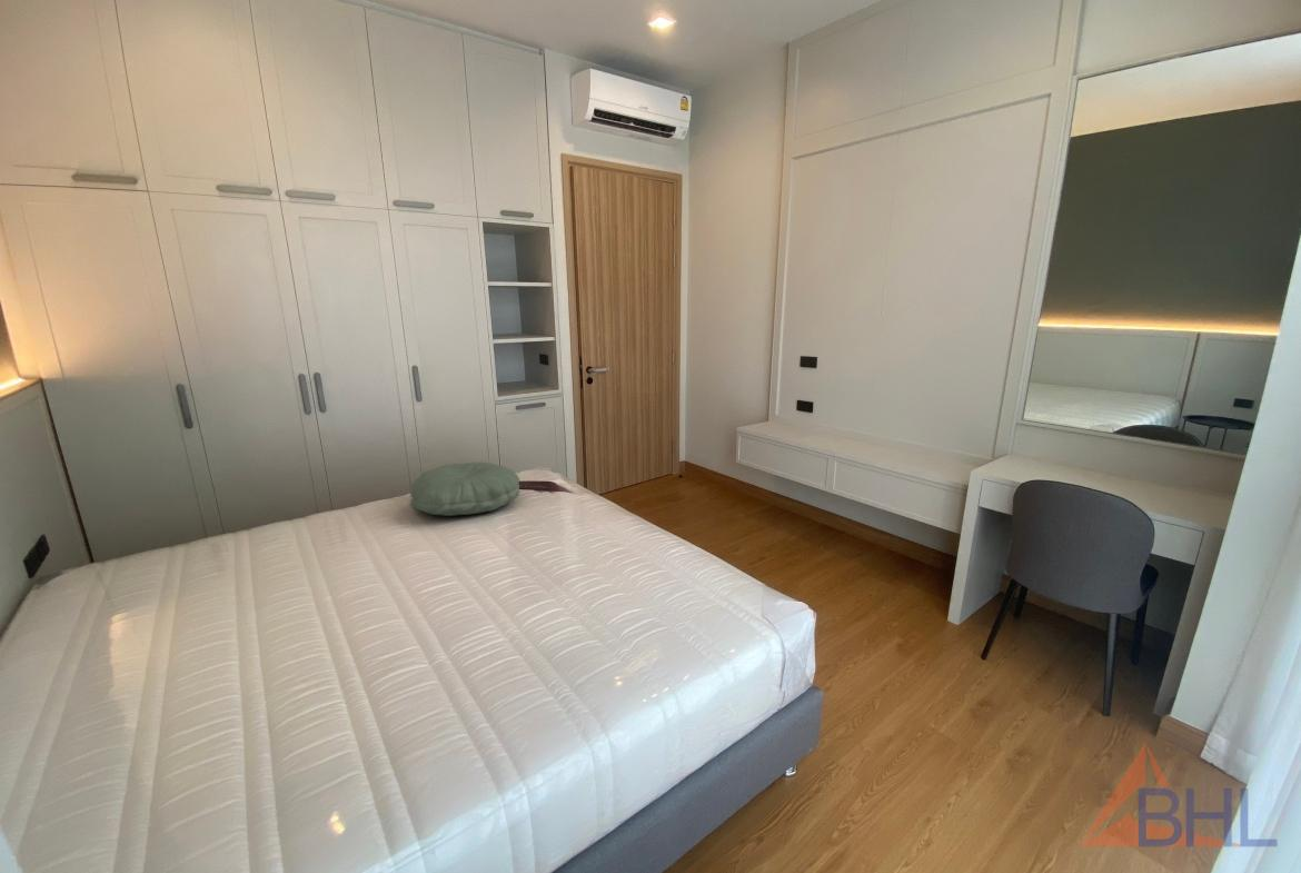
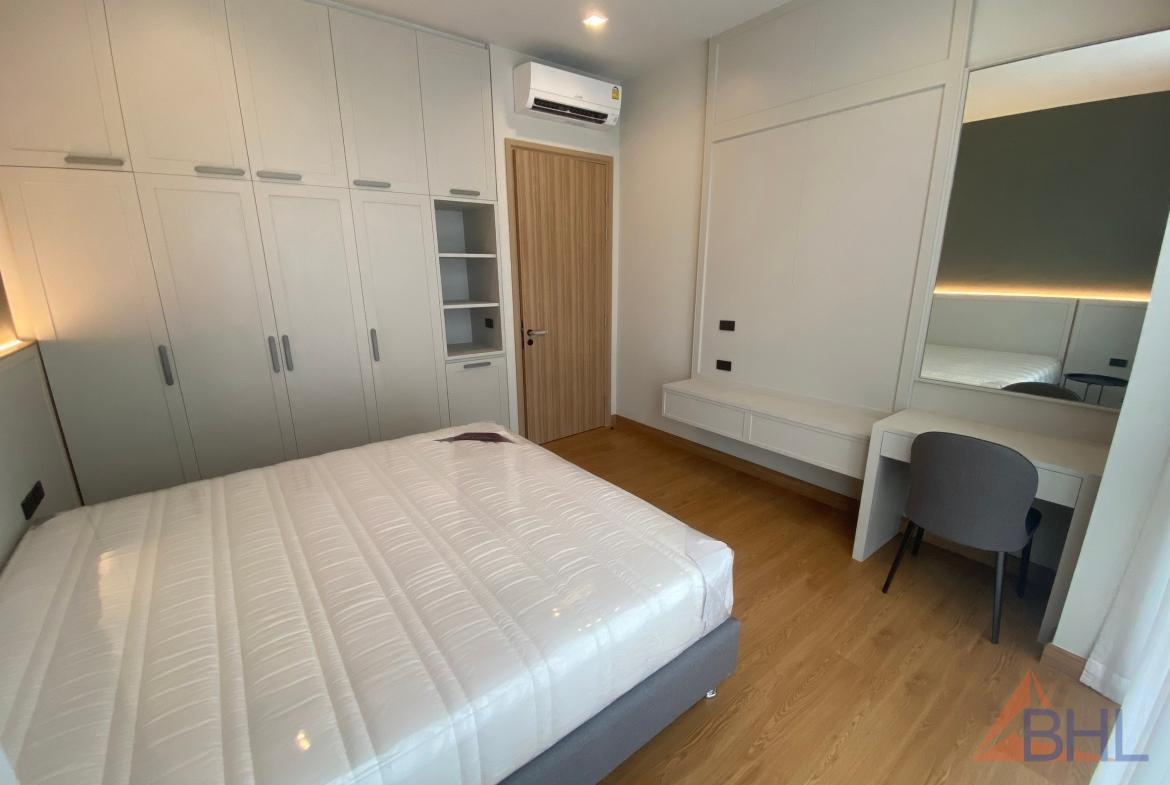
- pillow (465, 486)
